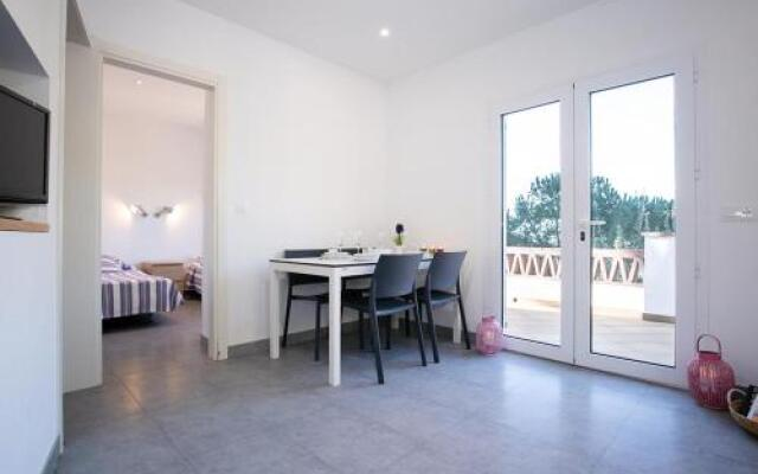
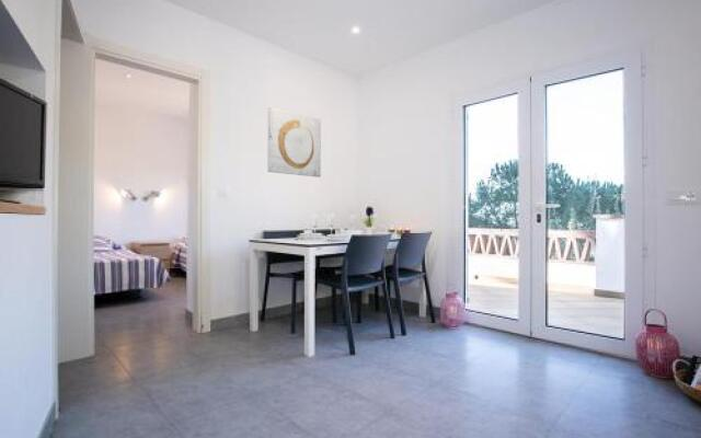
+ wall art (295, 143)
